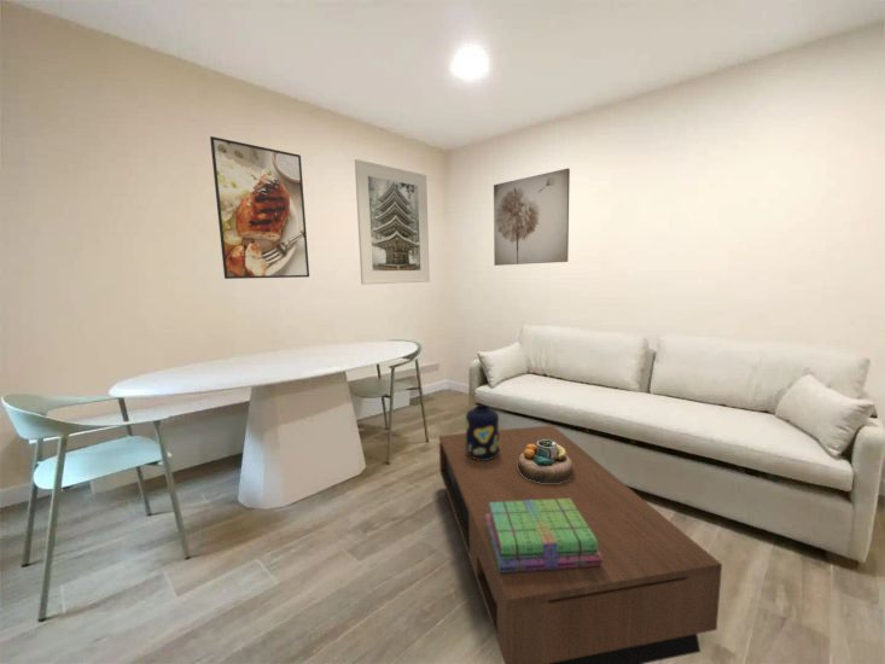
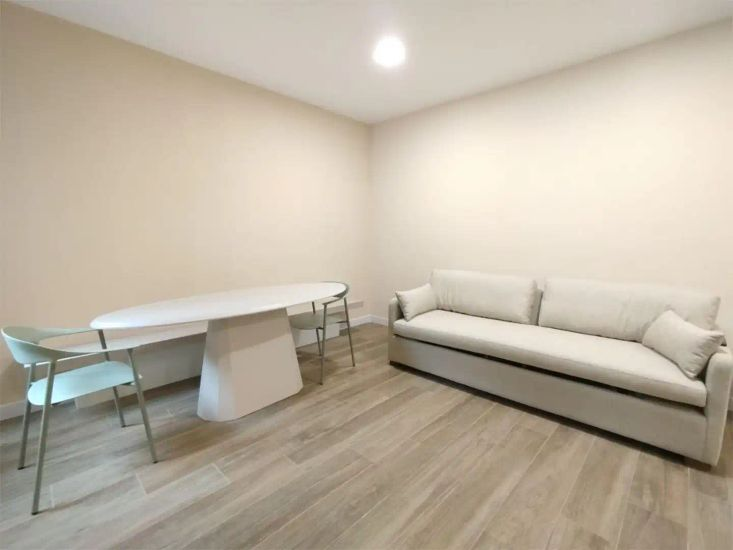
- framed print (395, 226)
- decorative bowl (545, 454)
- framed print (264, 214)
- coffee table (538, 499)
- vase (482, 430)
- wall art (528, 221)
- stack of books (538, 531)
